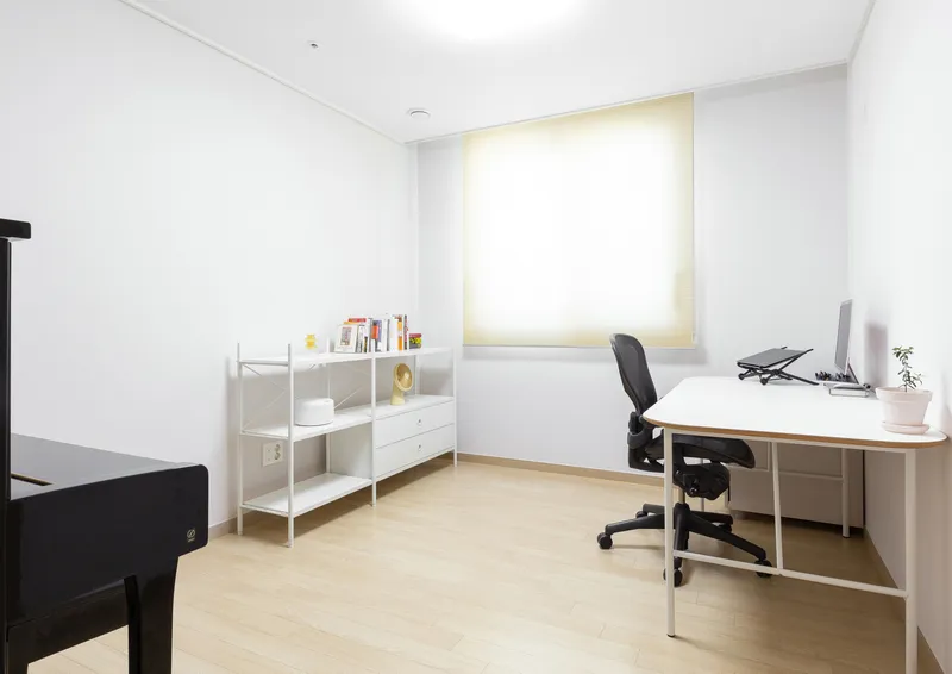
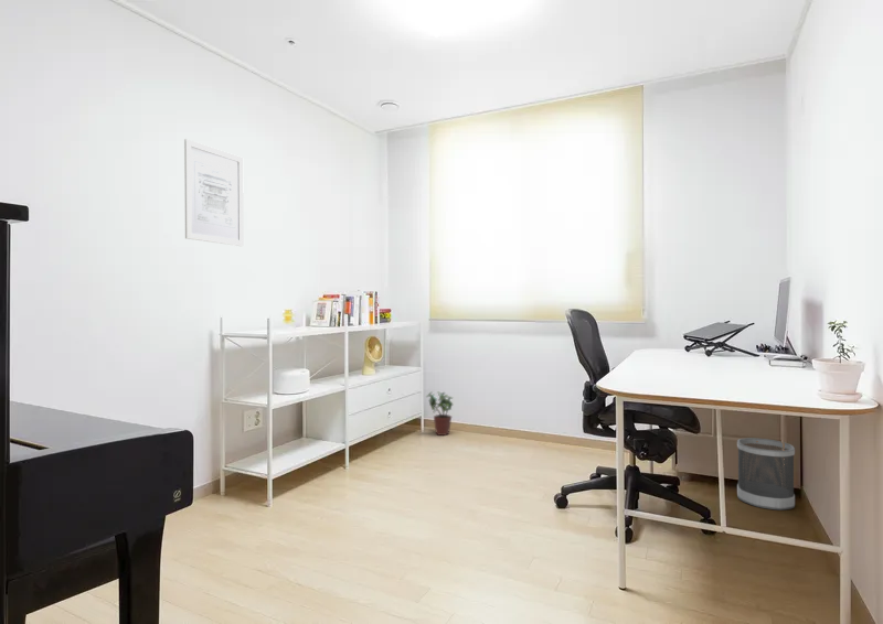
+ wall art (215, 195)
+ wastebasket (765, 472)
+ potted plant (443, 411)
